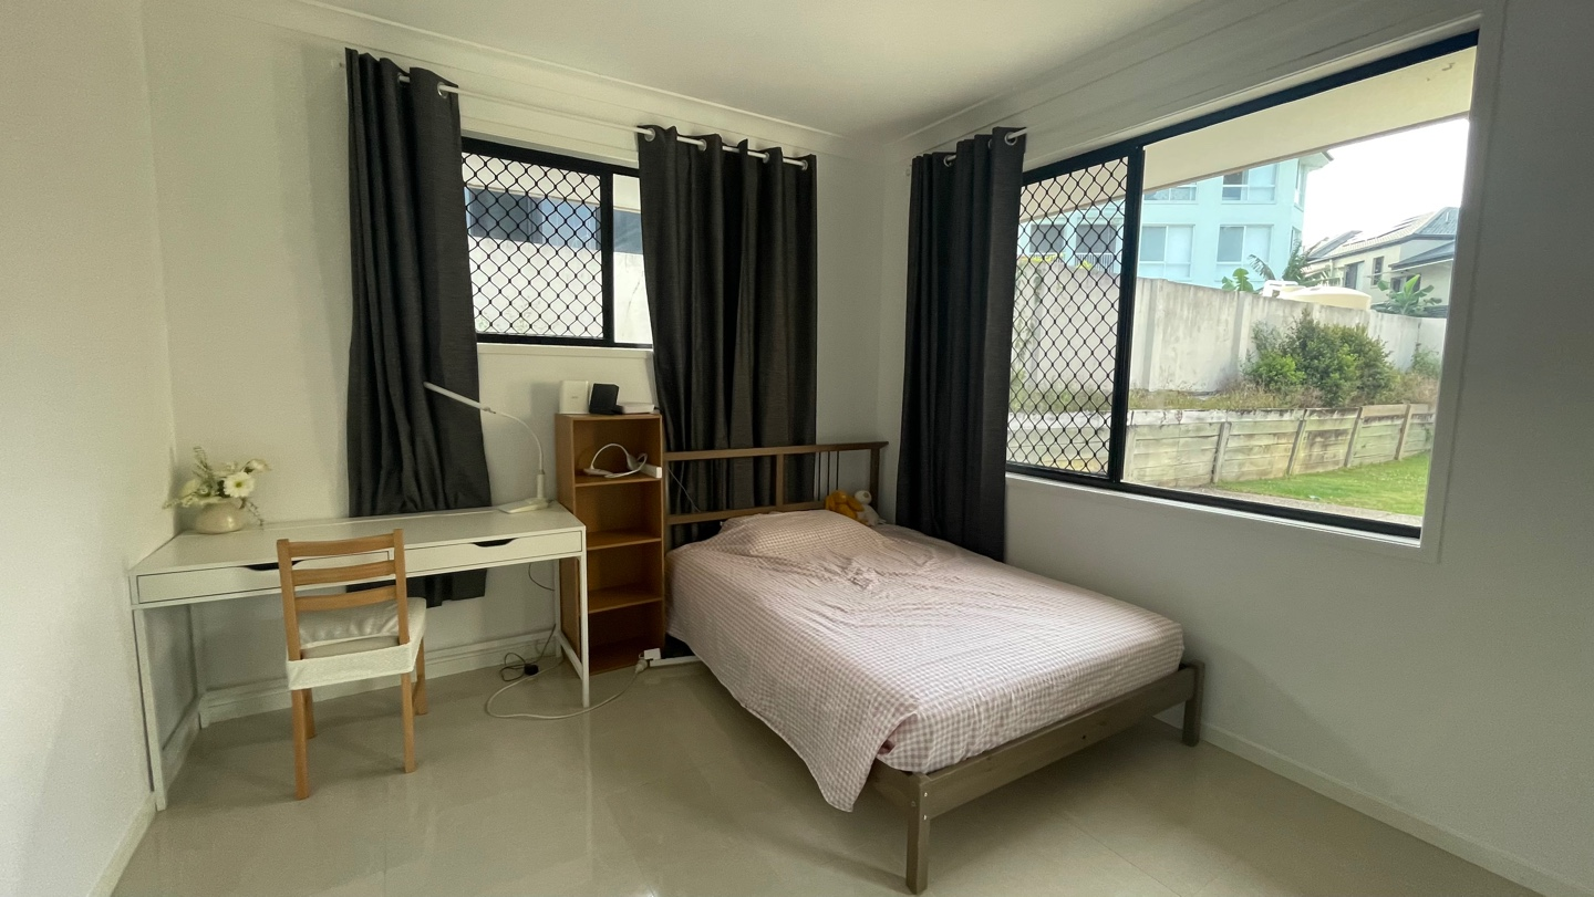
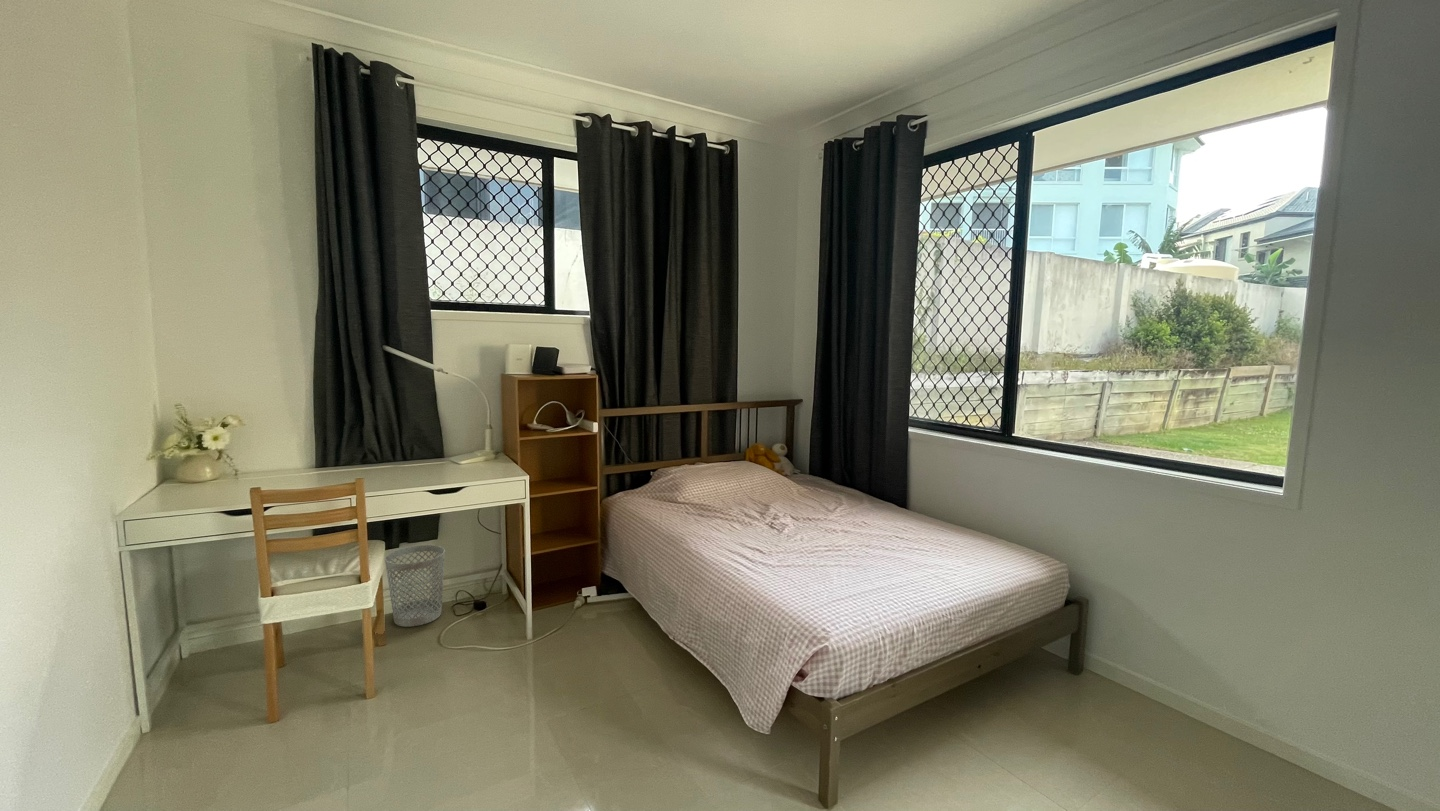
+ wastebasket (416, 586)
